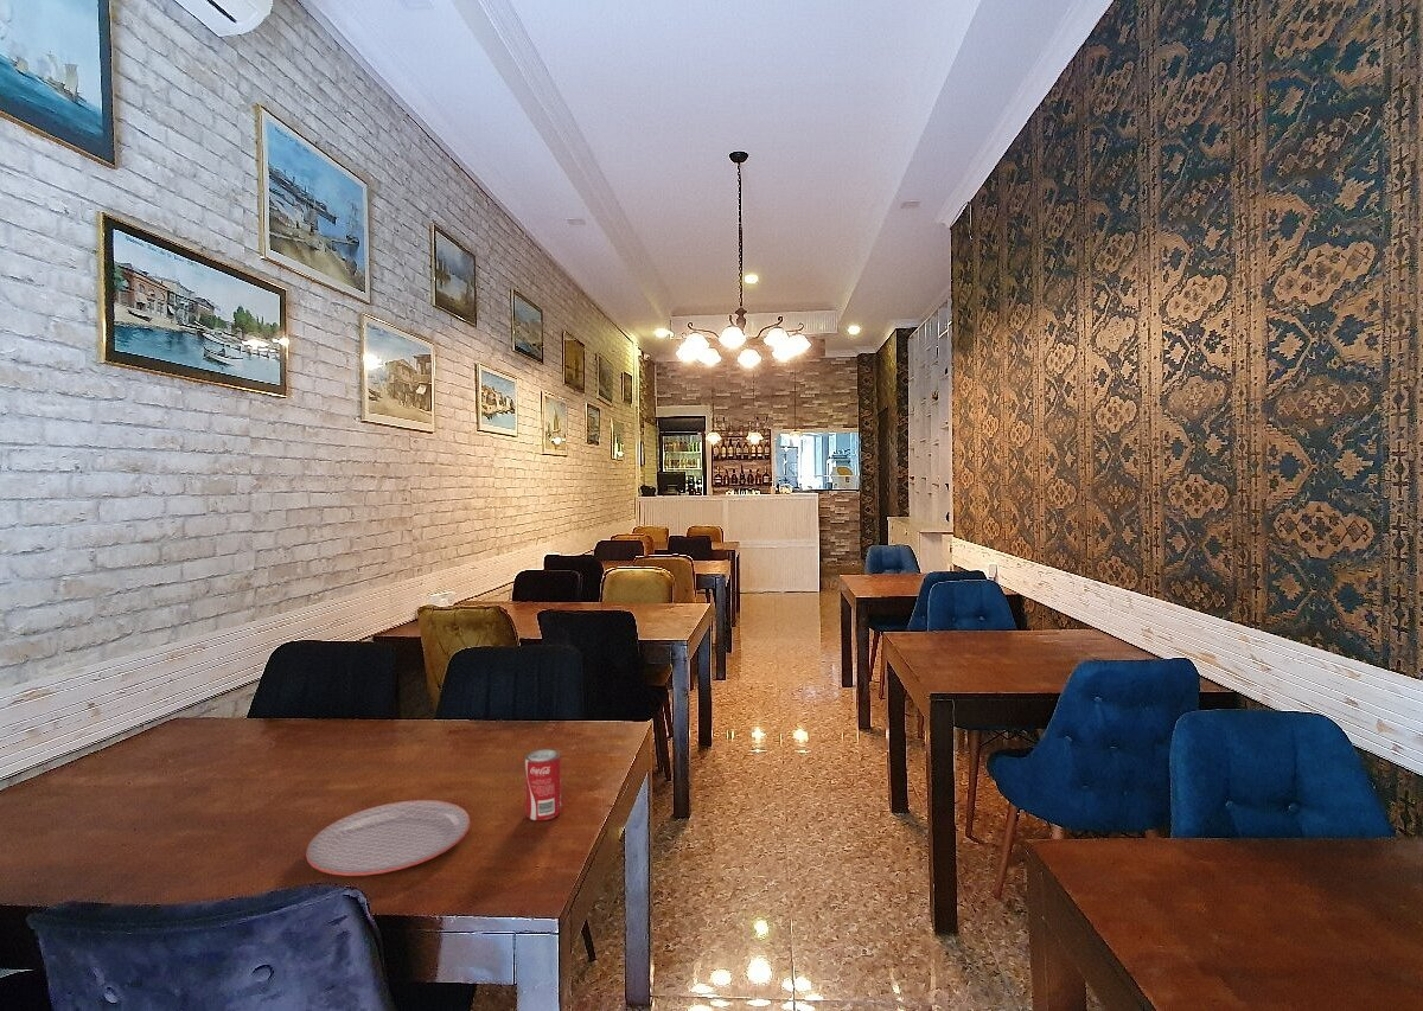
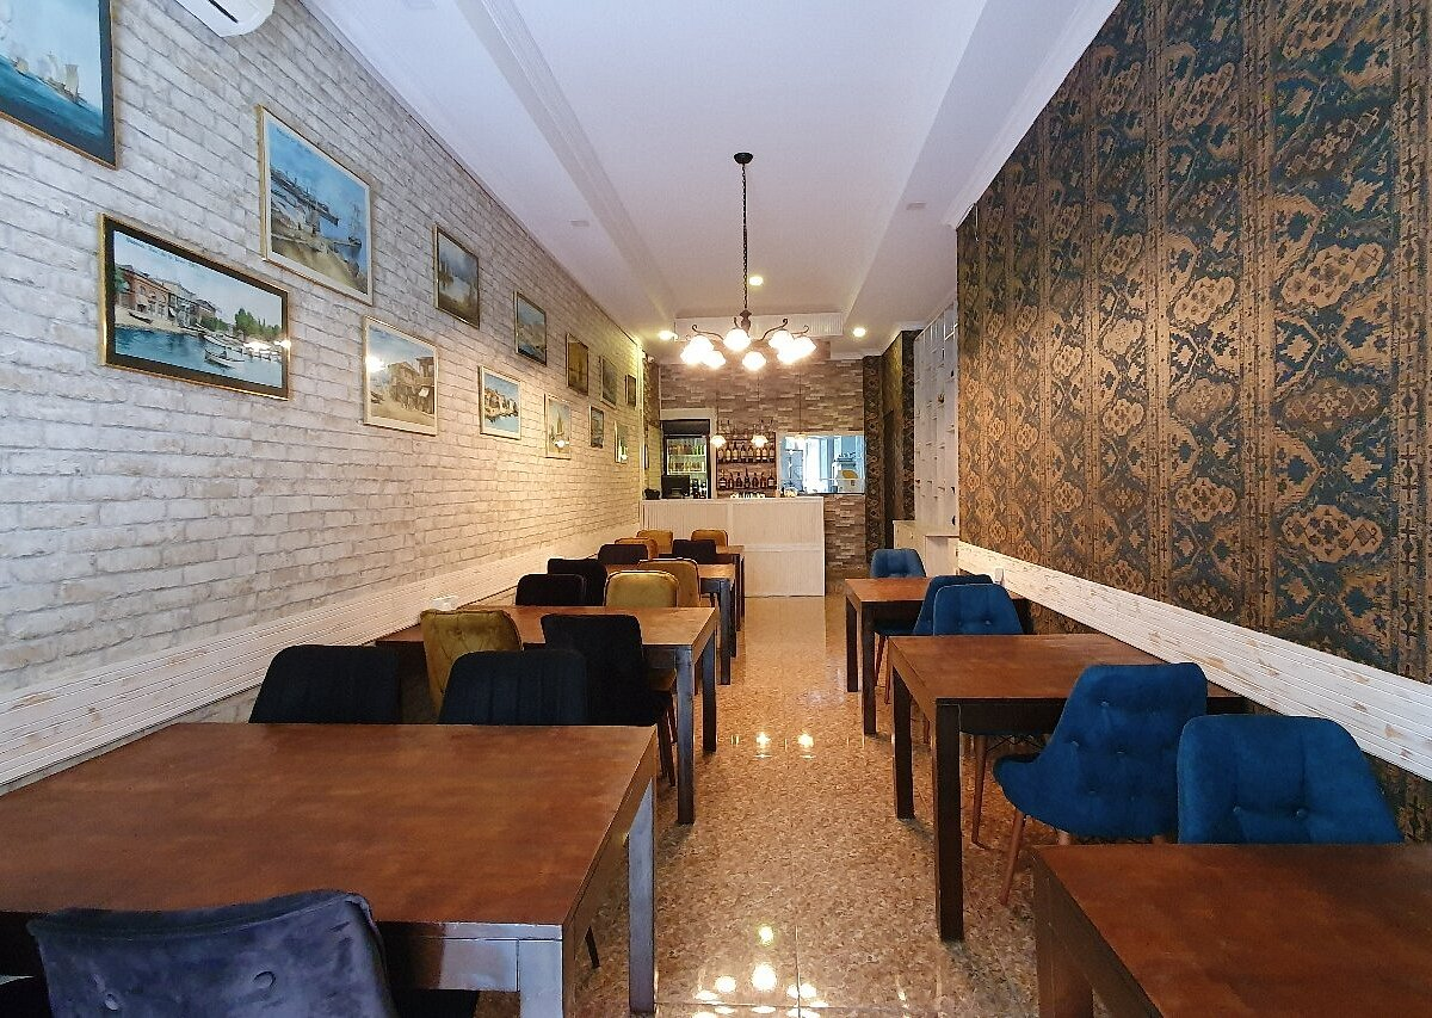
- beverage can (543, 783)
- plate (391, 838)
